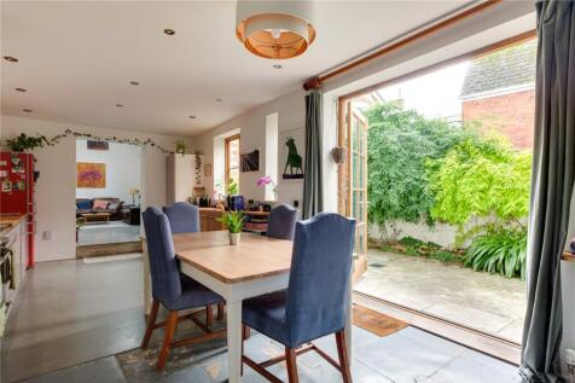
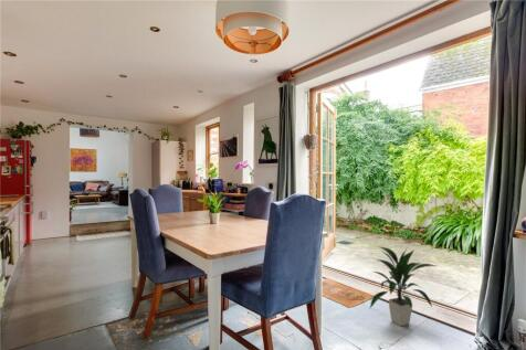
+ indoor plant (397, 283)
